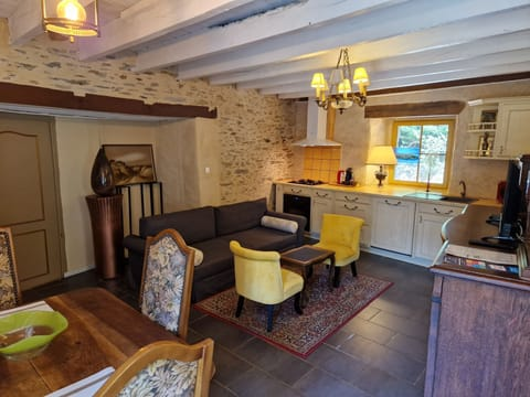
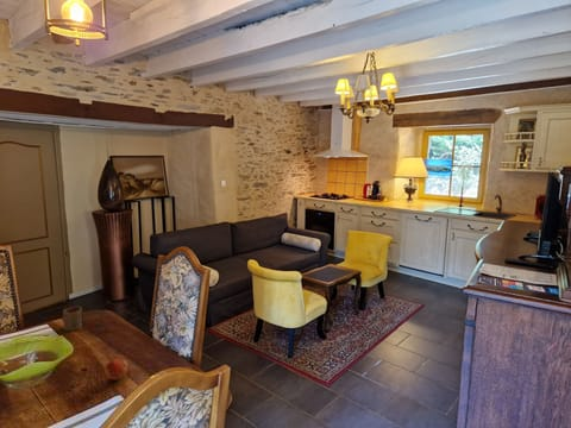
+ fruit (117, 369)
+ cup (73, 317)
